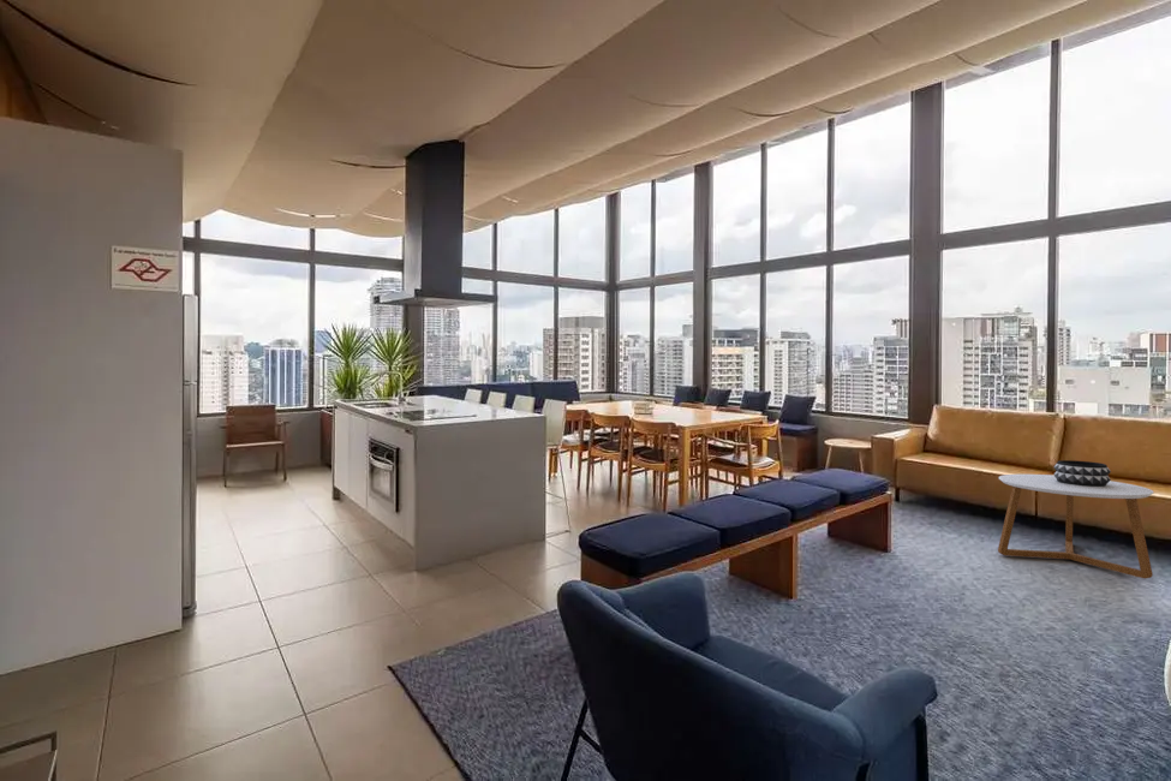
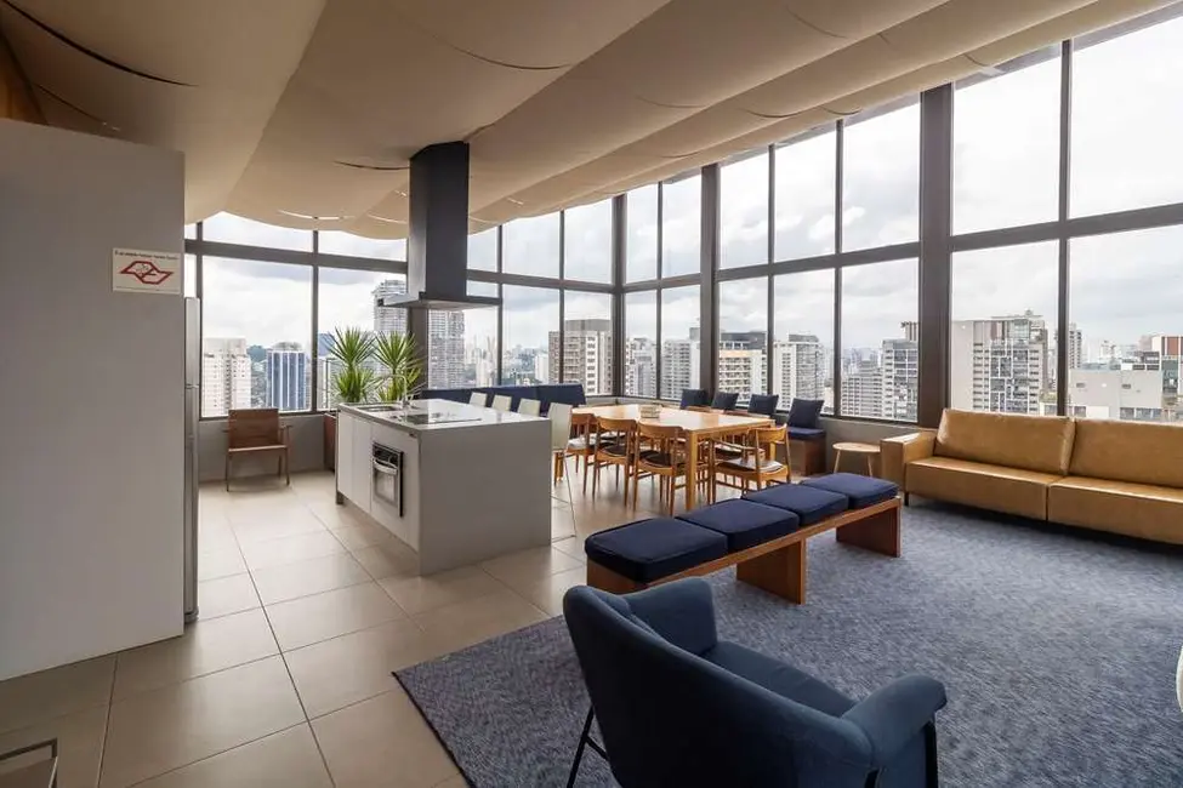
- decorative bowl (1081, 472)
- coffee table (1070, 520)
